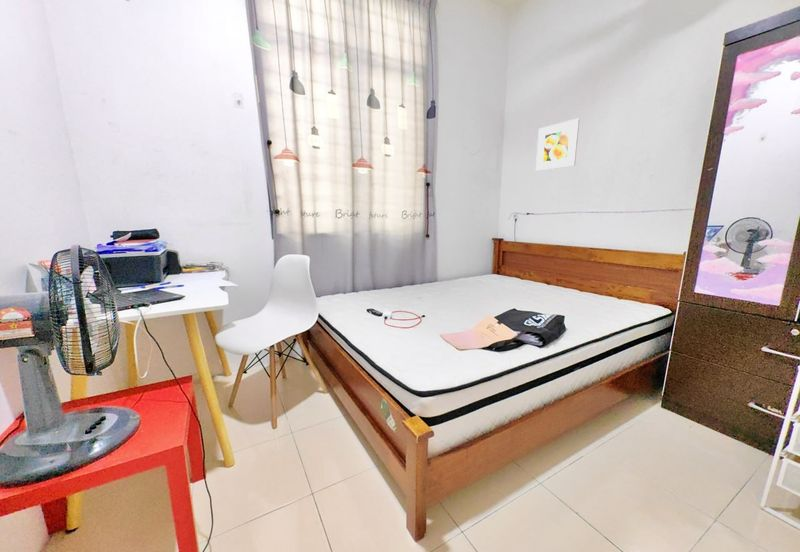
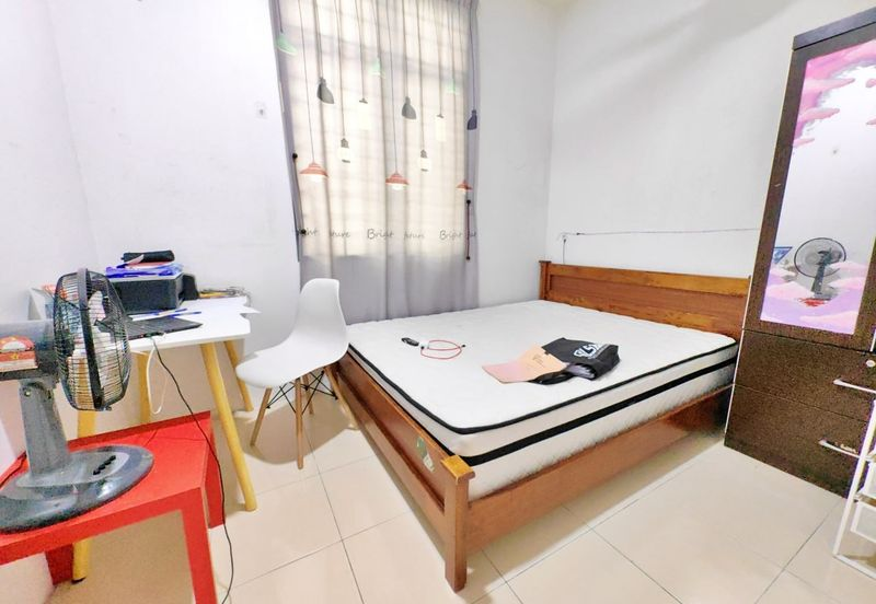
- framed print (556, 146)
